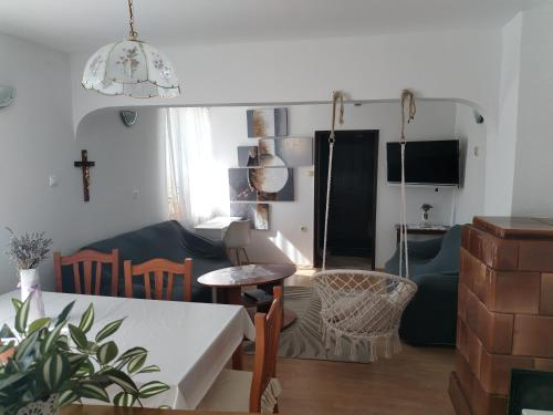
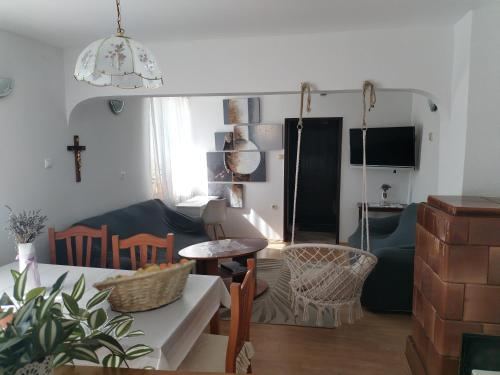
+ fruit basket (147, 280)
